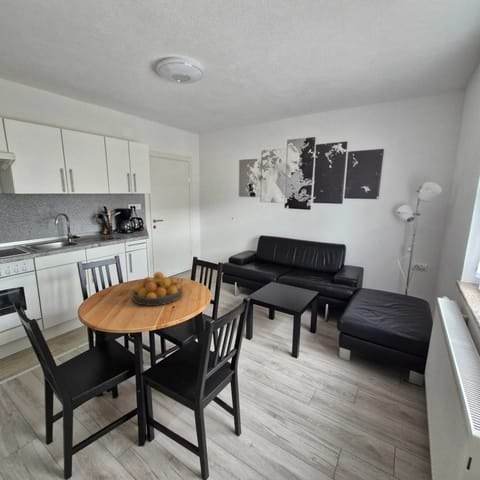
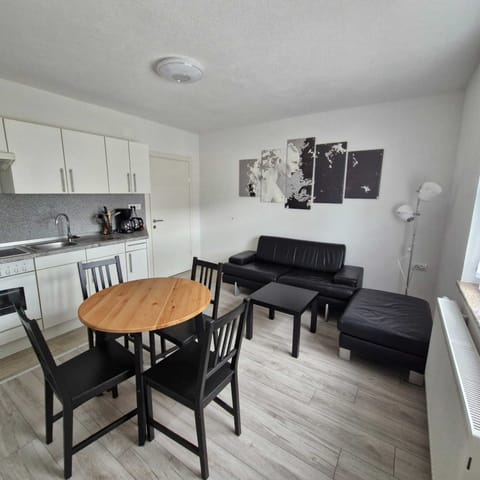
- fruit bowl (157, 286)
